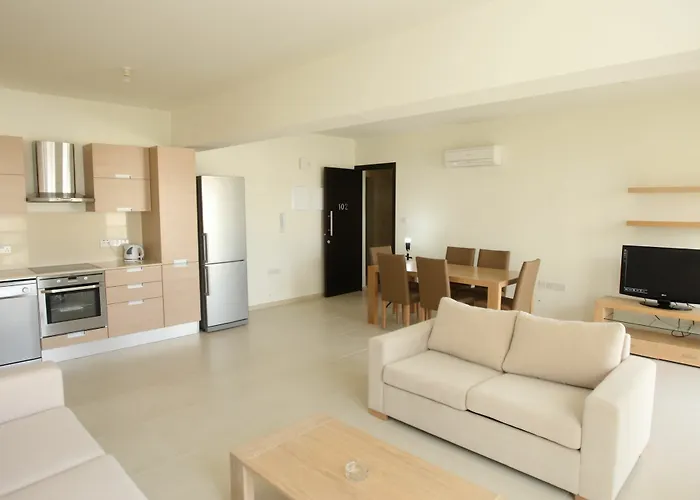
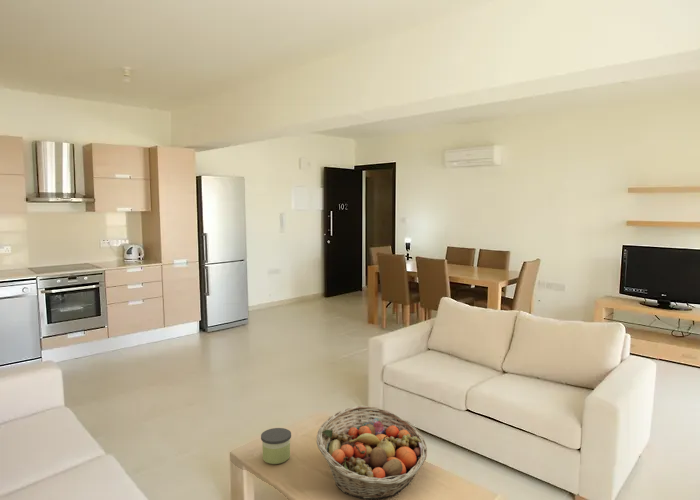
+ candle (276, 446)
+ fruit basket (372, 449)
